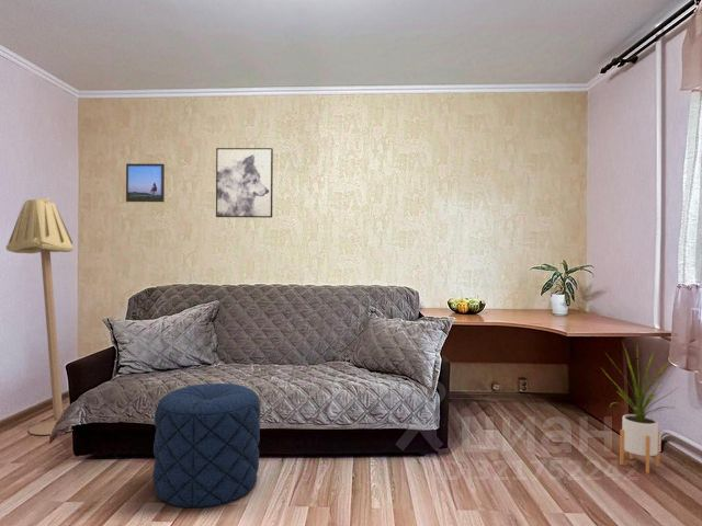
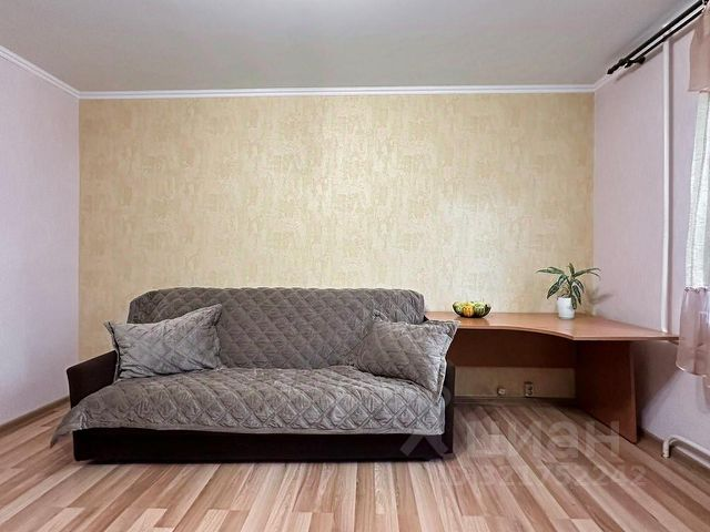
- floor lamp (46, 312)
- wall art (244, 182)
- pouf (208, 437)
- house plant (642, 404)
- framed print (145, 182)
